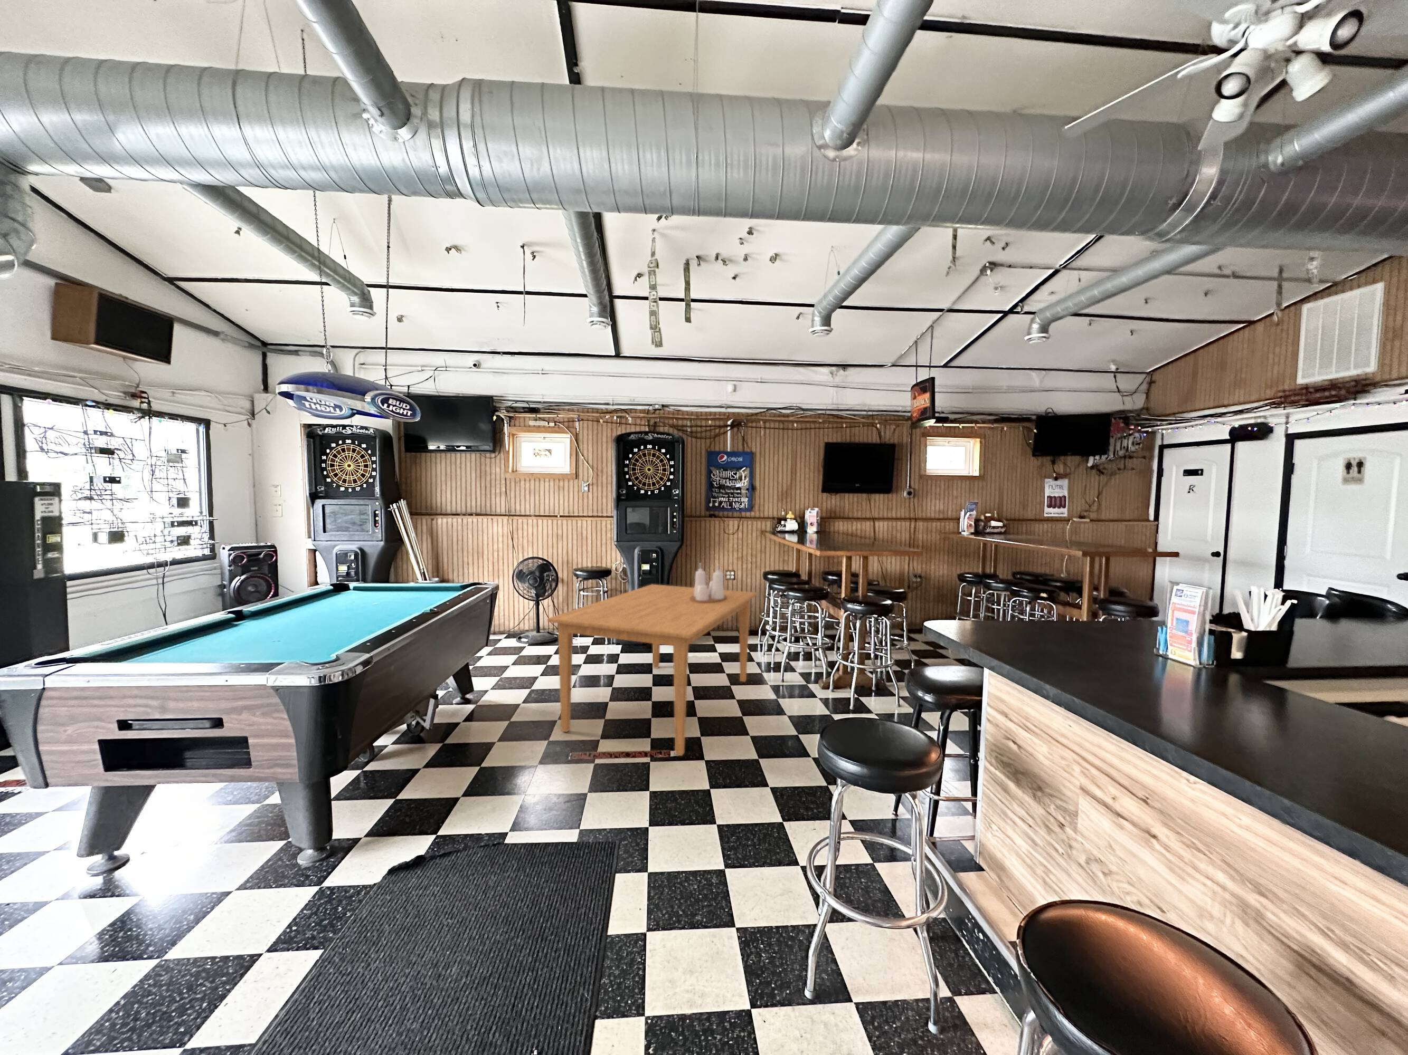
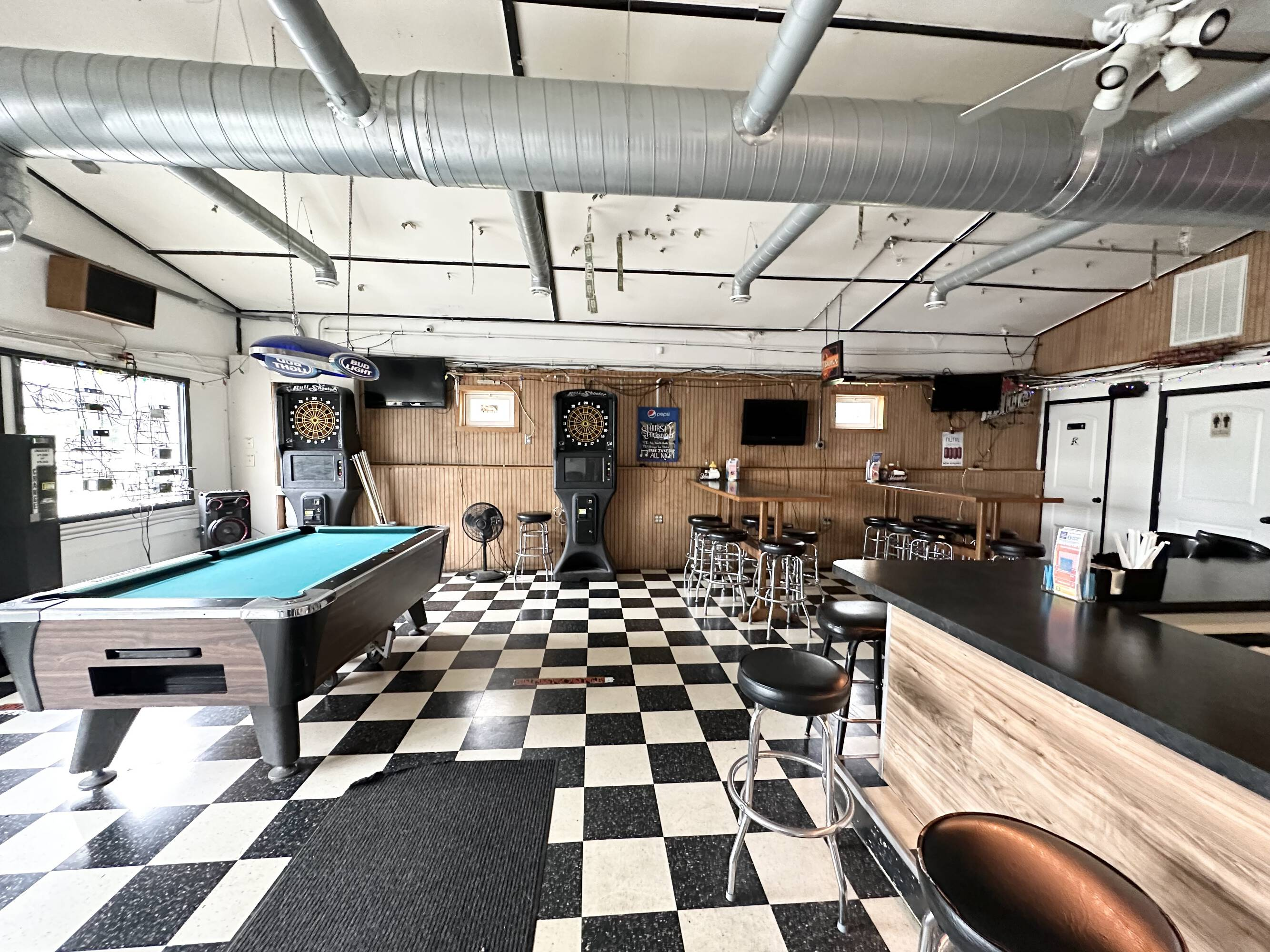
- dining table (660, 653)
- condiment set (710, 582)
